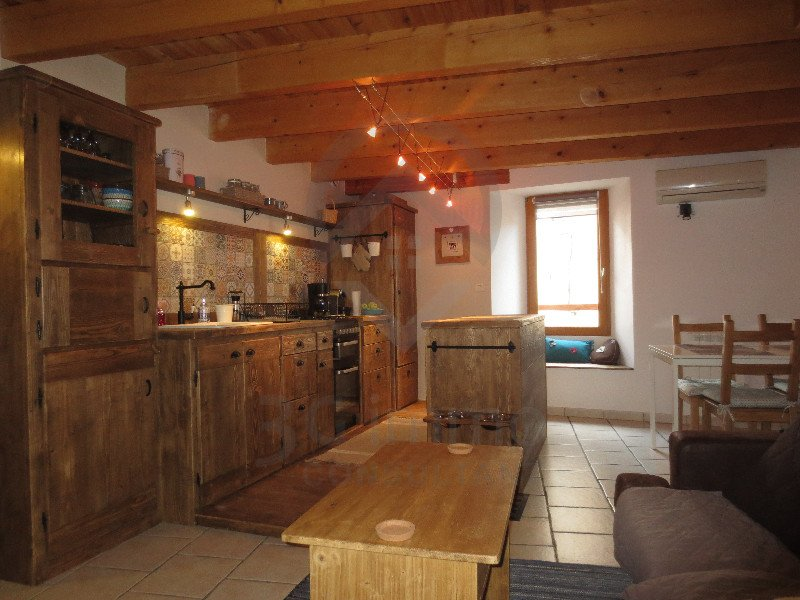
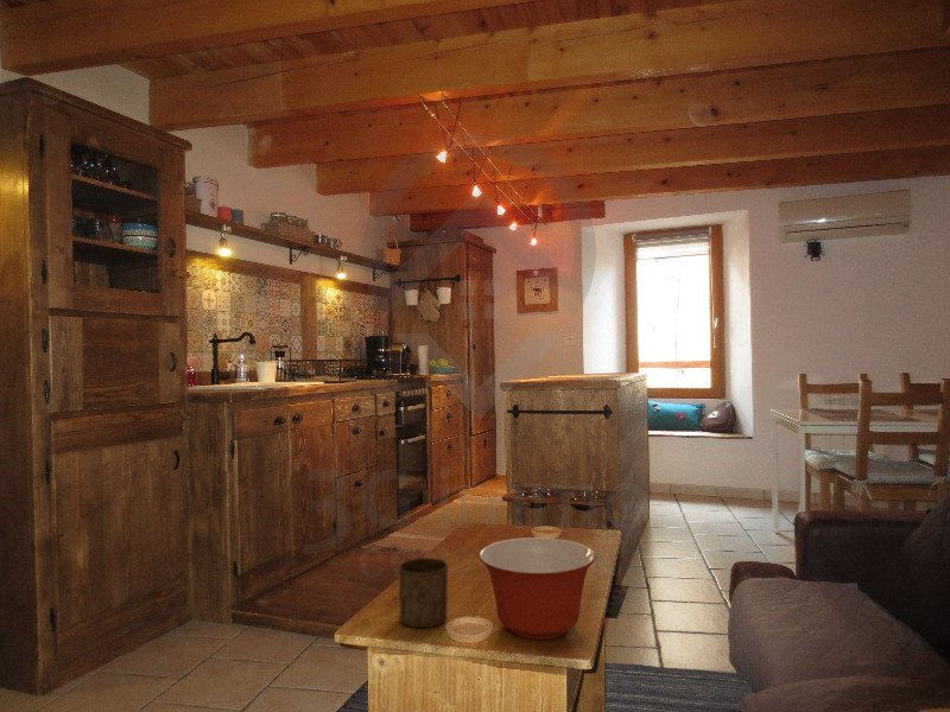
+ cup (424, 592)
+ mixing bowl (537, 590)
